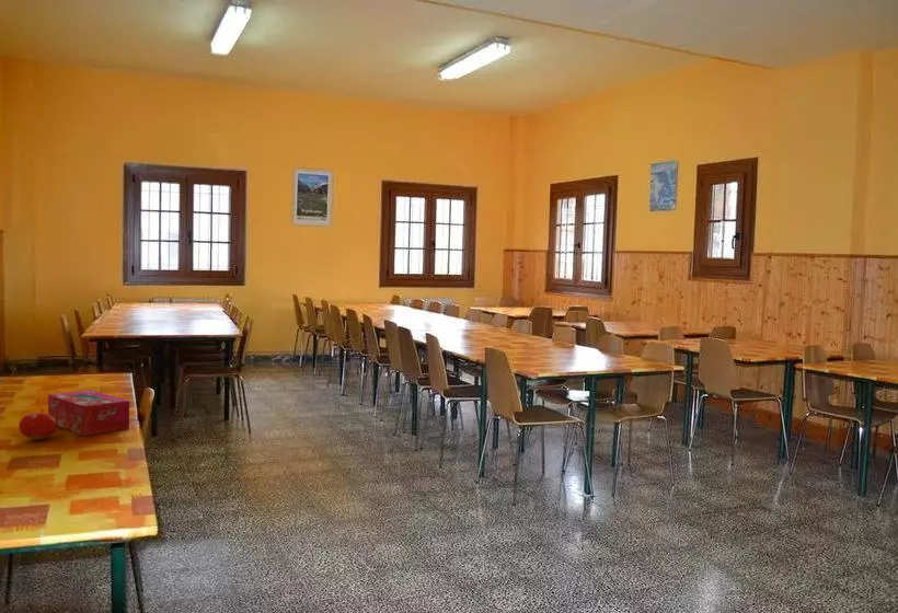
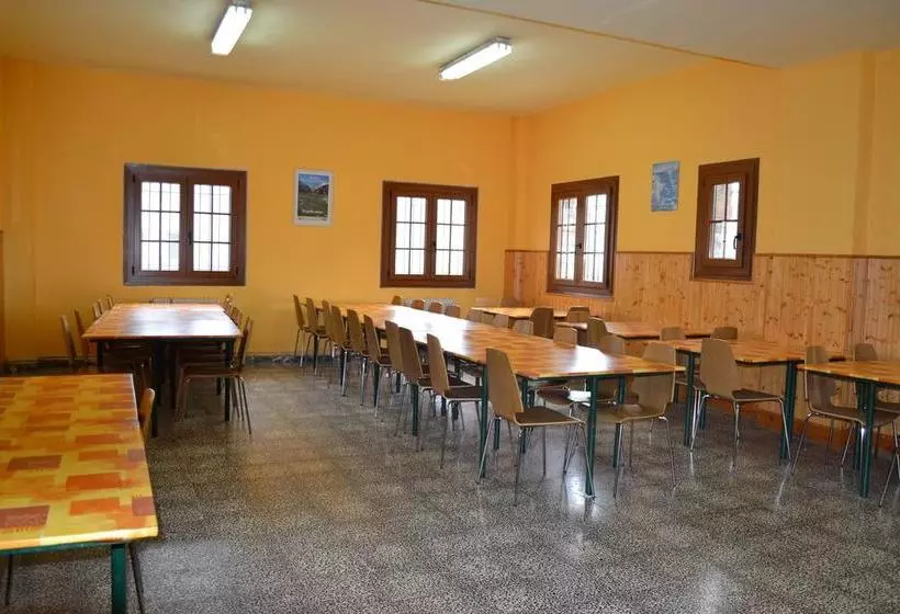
- tissue box (88, 412)
- fruit (37, 424)
